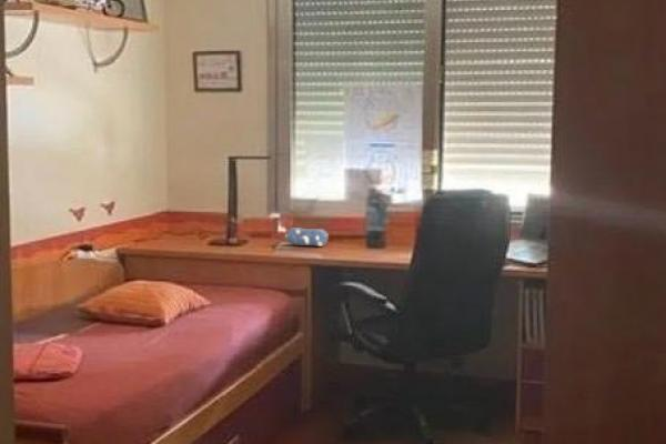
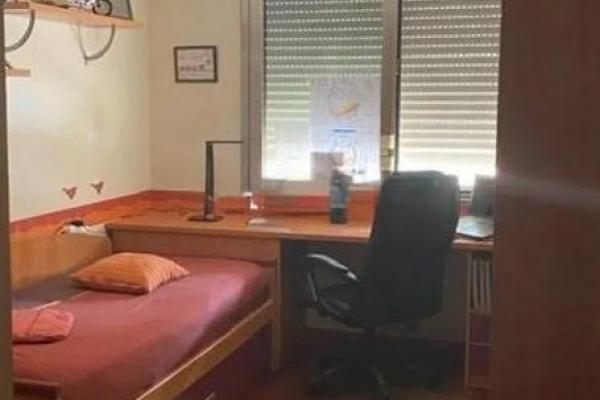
- pencil case (306, 236)
